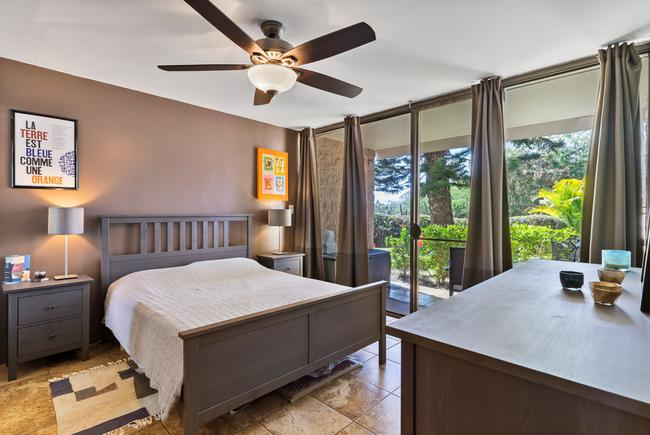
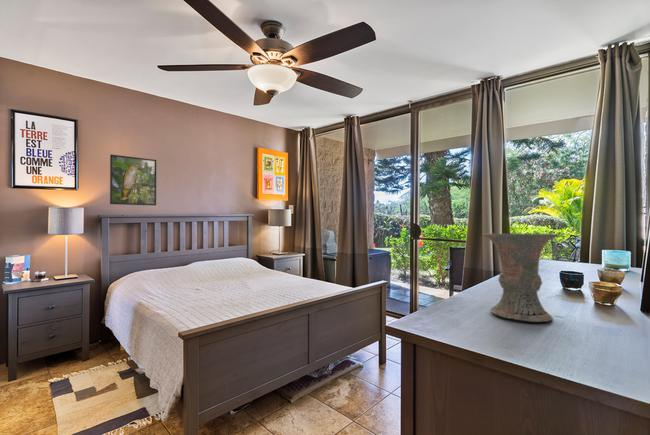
+ vase (517, 273)
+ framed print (134, 181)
